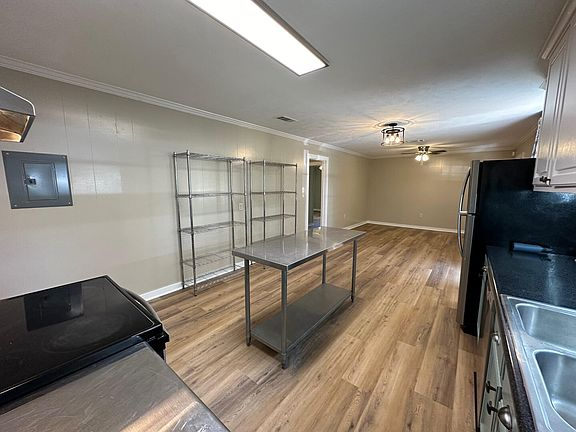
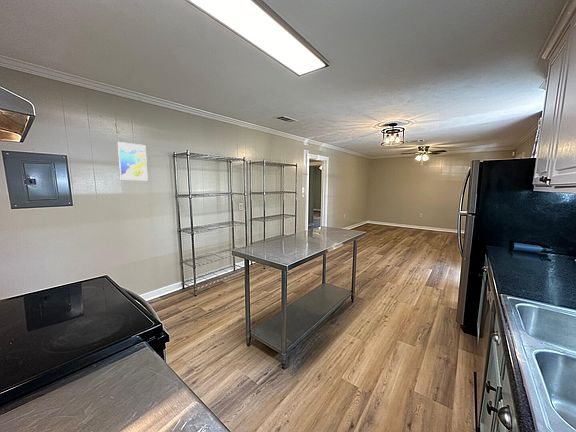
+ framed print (133, 162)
